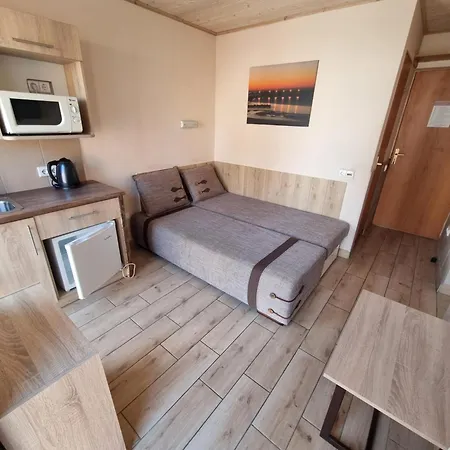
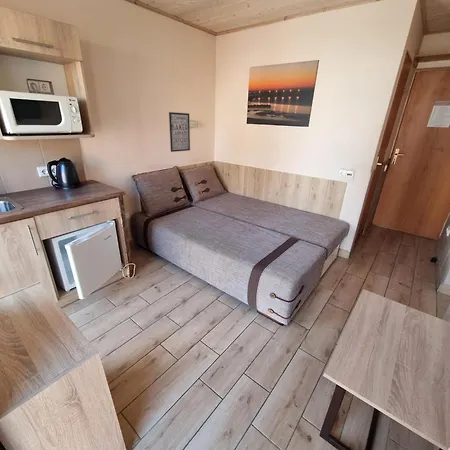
+ wall art (180, 132)
